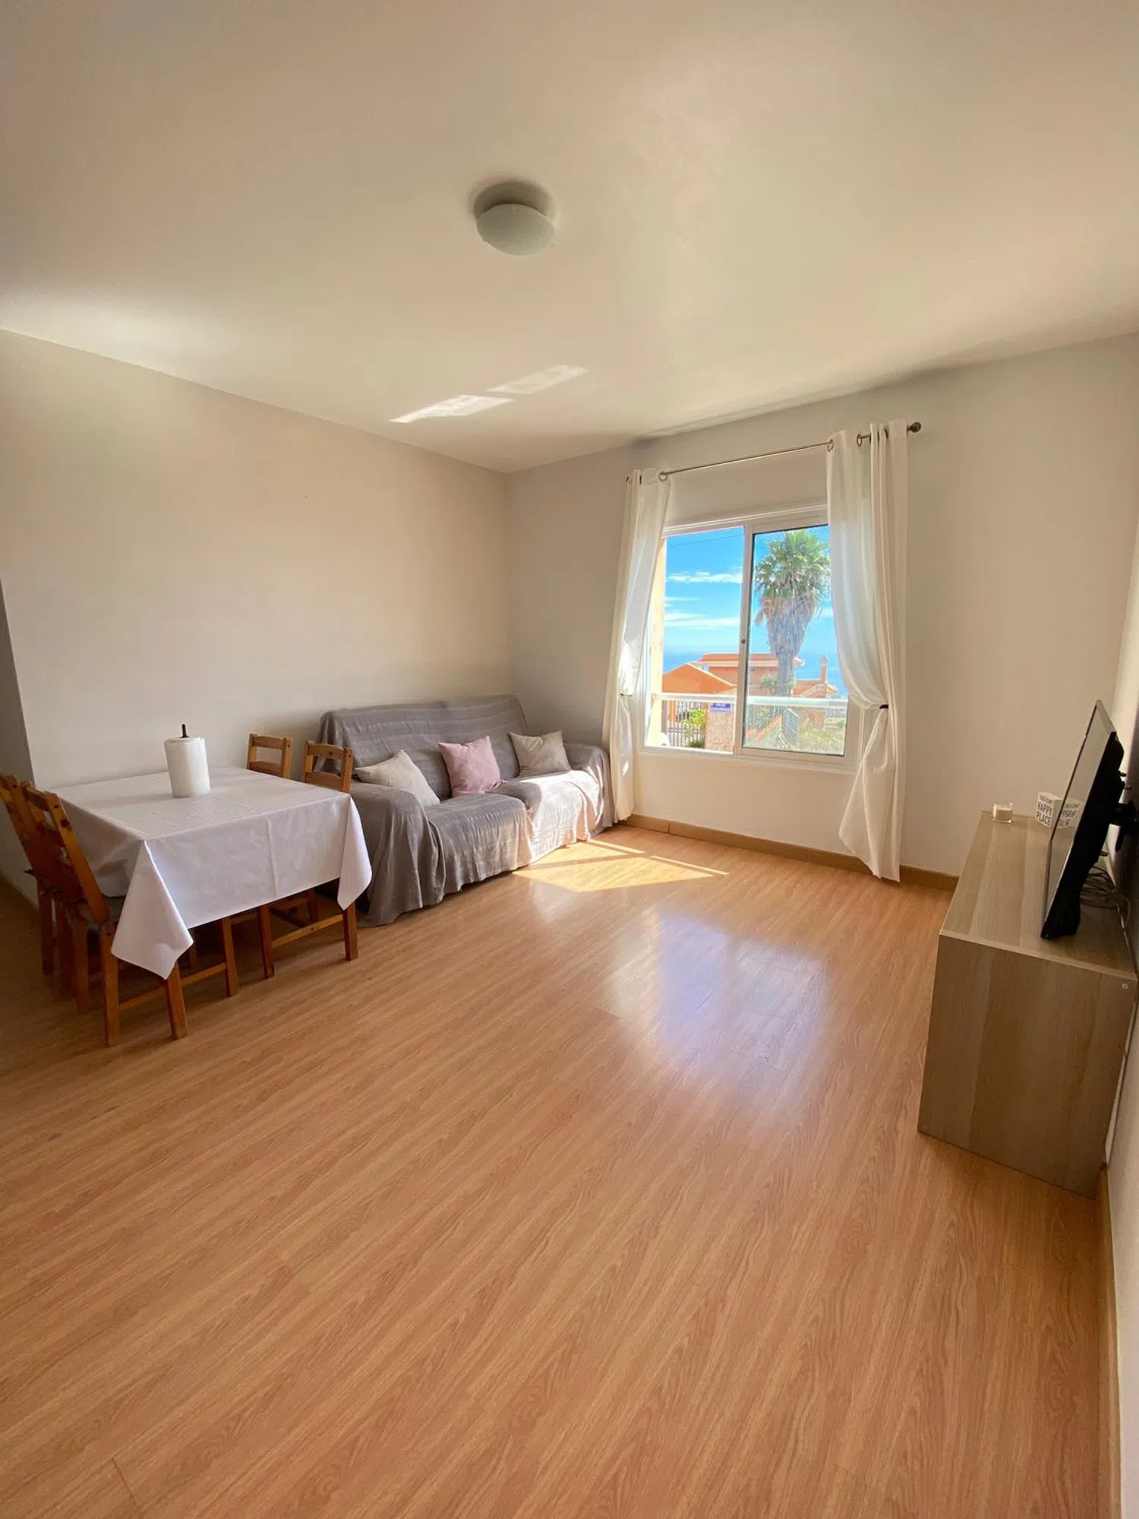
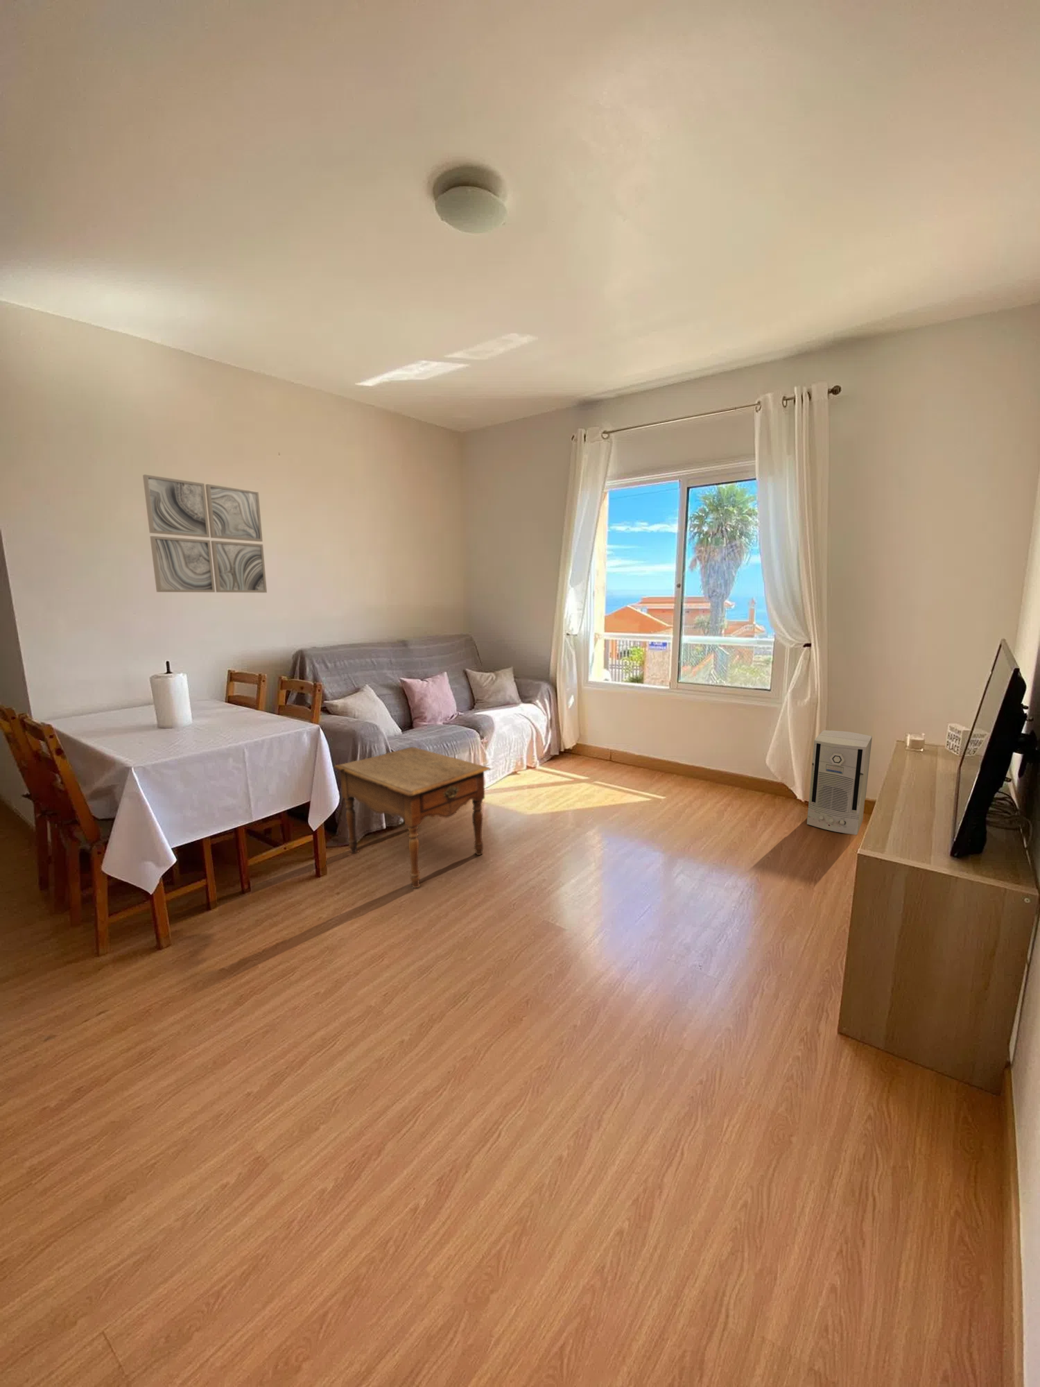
+ wall art (211, 537)
+ side table (413, 809)
+ air purifier (839, 780)
